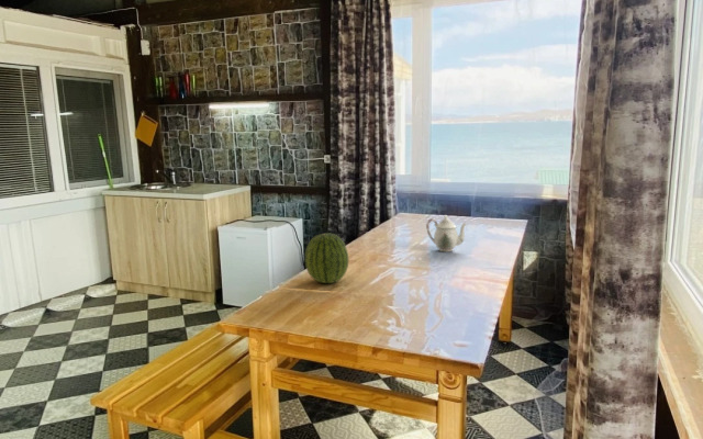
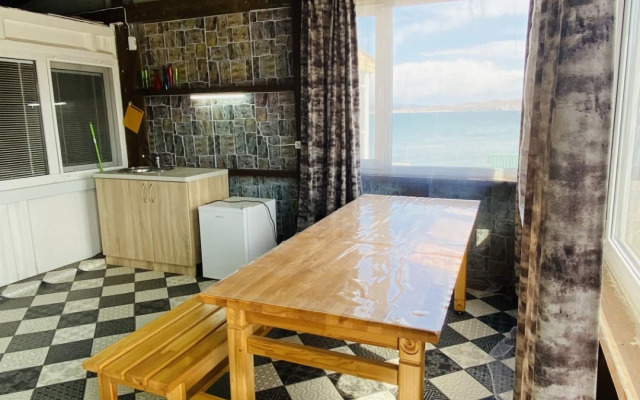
- fruit (326, 258)
- teapot (446, 233)
